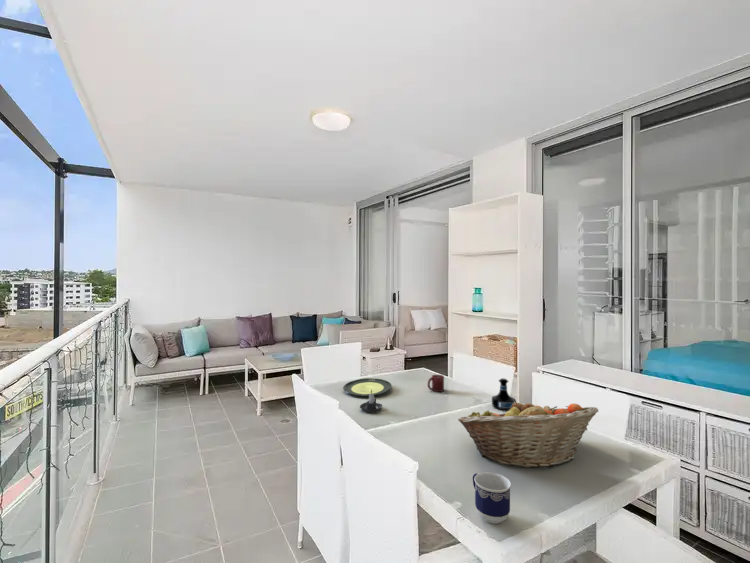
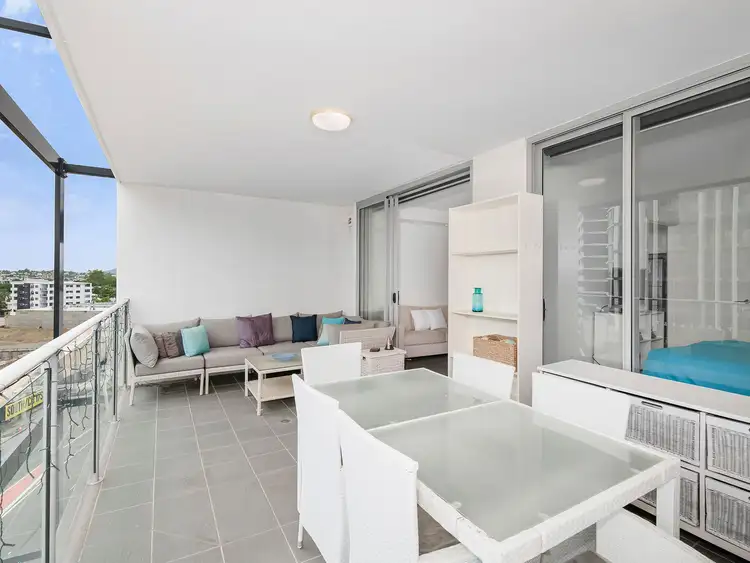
- fruit basket (526, 425)
- cup (435, 383)
- tequila bottle (503, 392)
- candle (371, 398)
- plate (367, 387)
- cup (488, 496)
